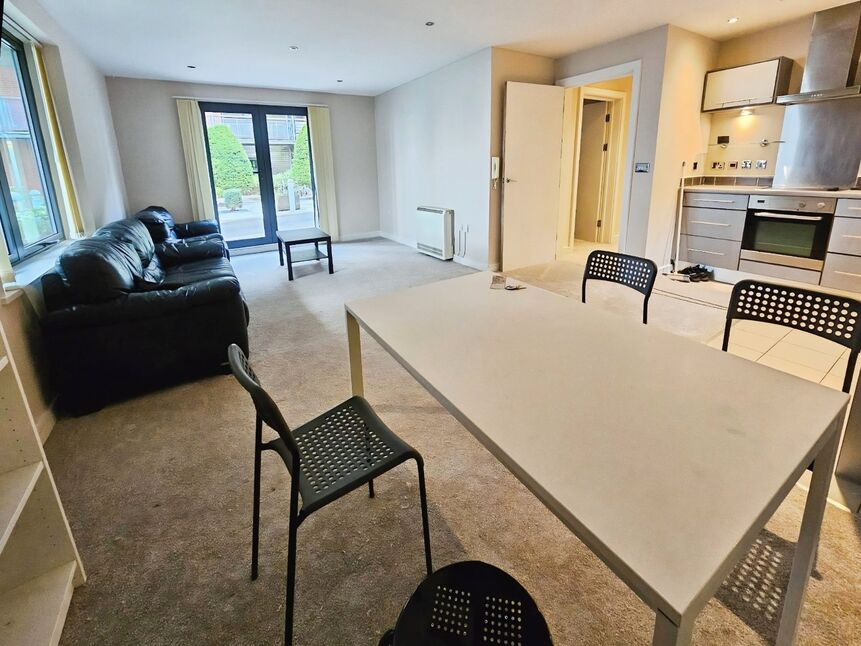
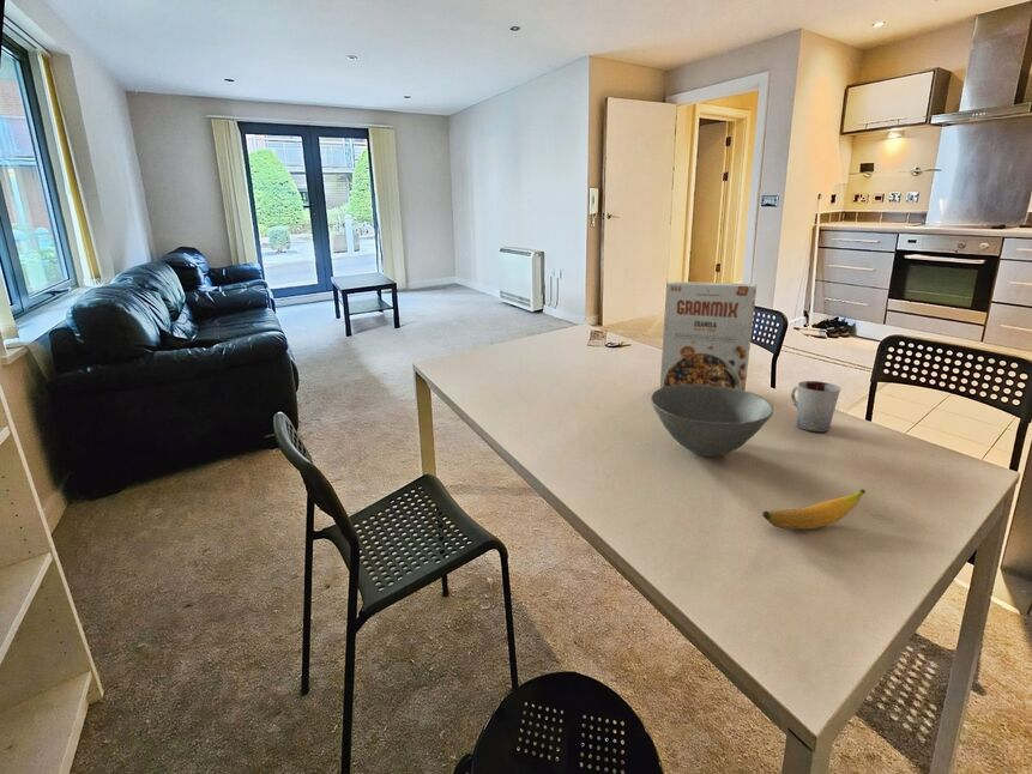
+ cereal box (706, 337)
+ bowl (707, 425)
+ banana (813, 509)
+ cup (810, 404)
